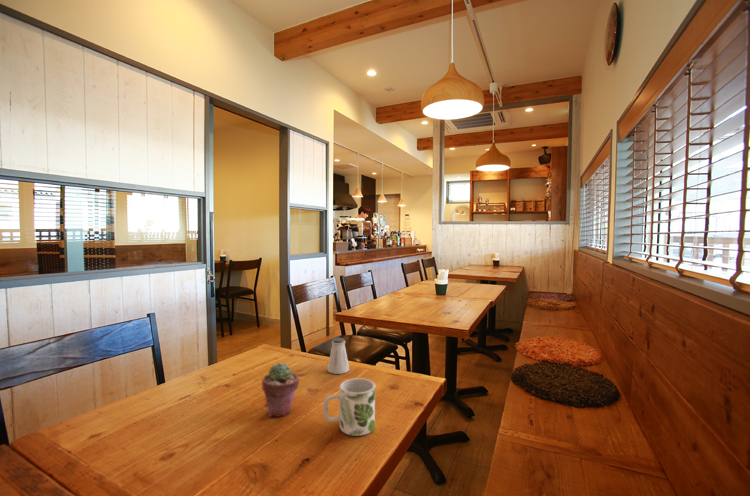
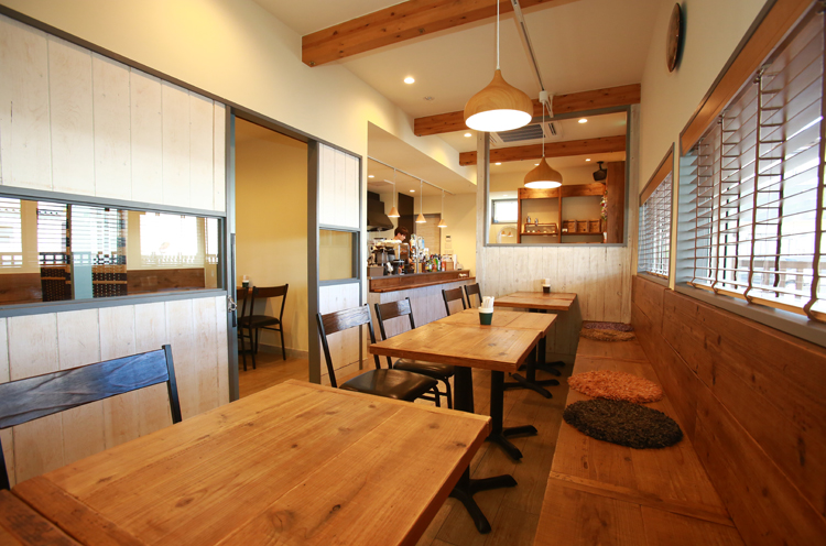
- saltshaker (338, 354)
- potted succulent (280, 387)
- mug (349, 406)
